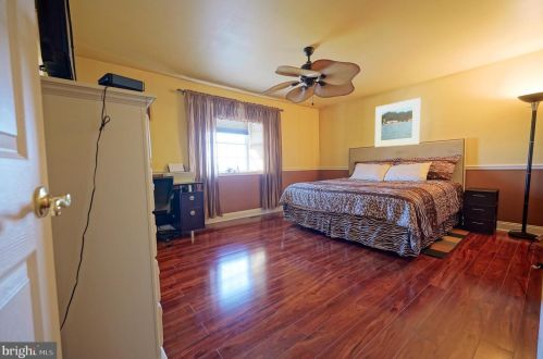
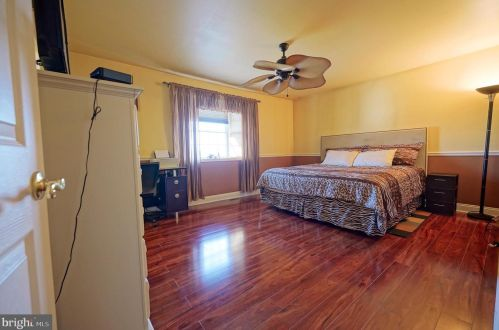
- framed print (396, 124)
